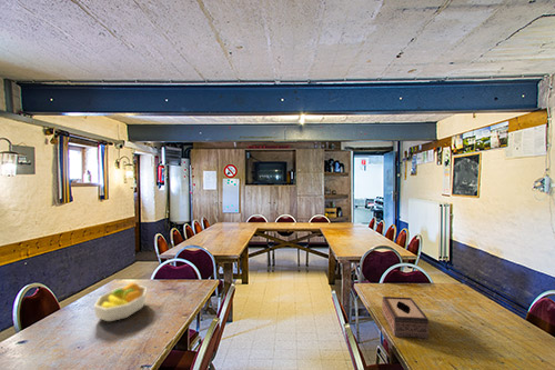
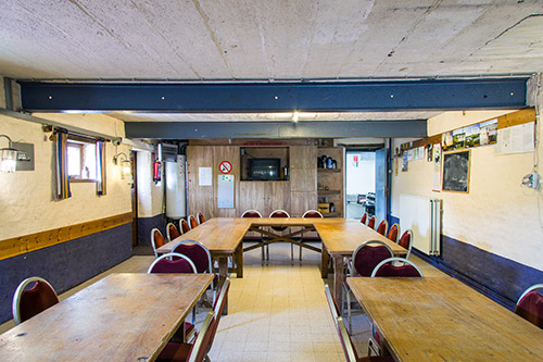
- fruit bowl (122, 300)
- tissue box (403, 316)
